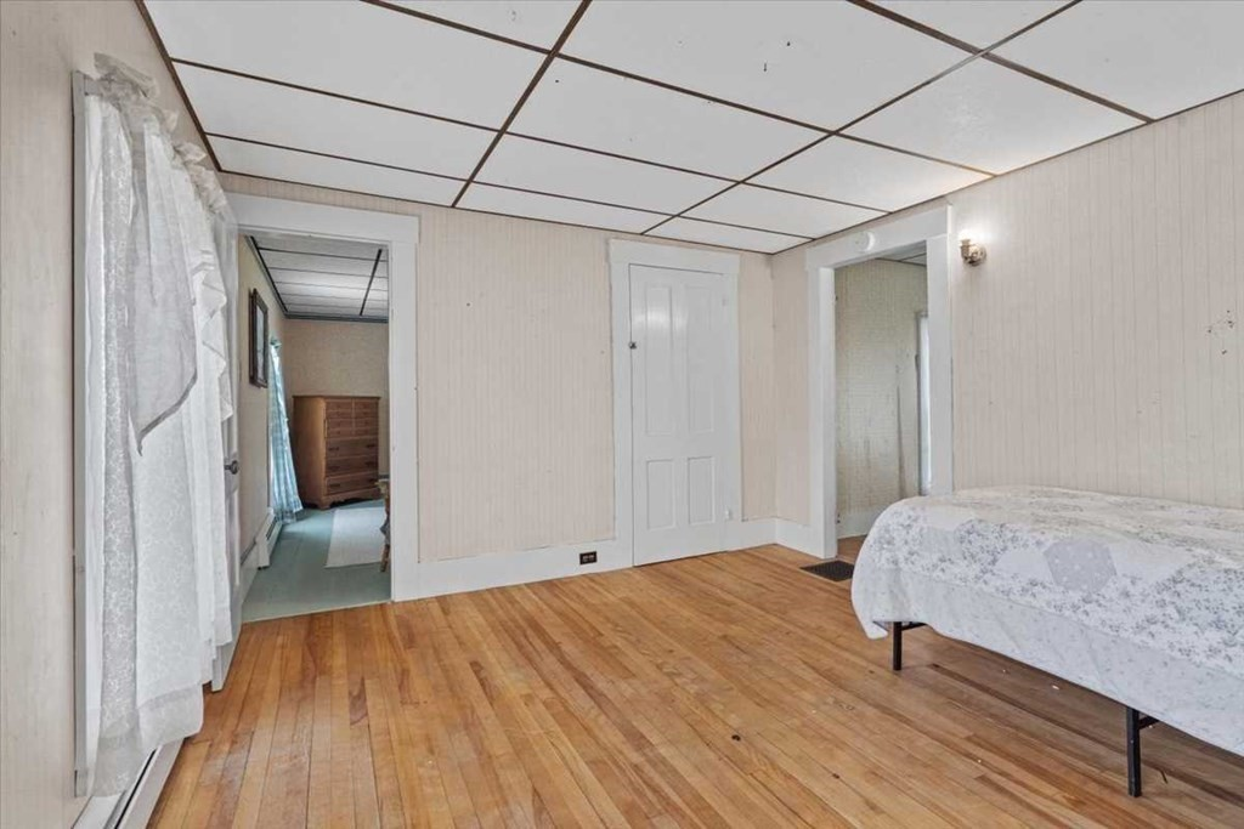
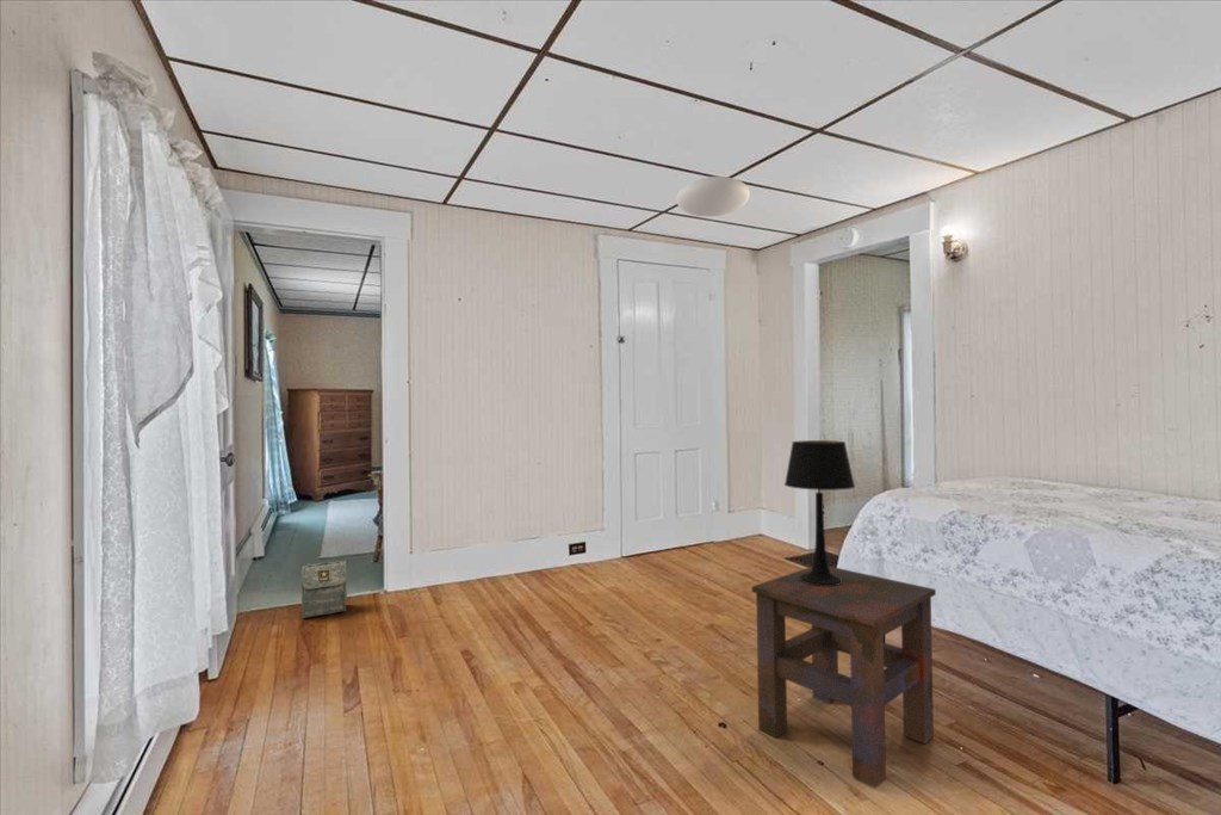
+ side table (837, 660)
+ ceiling light (712, 197)
+ table lamp (819, 510)
+ bag (324, 587)
